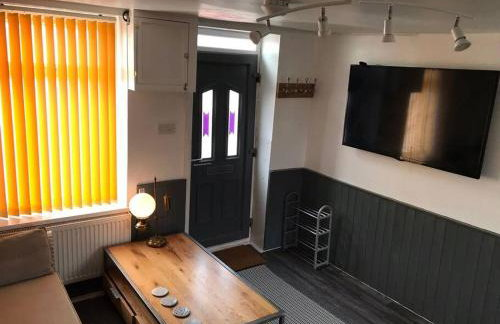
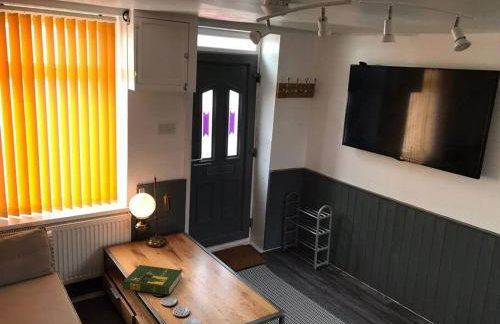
+ book (153, 279)
